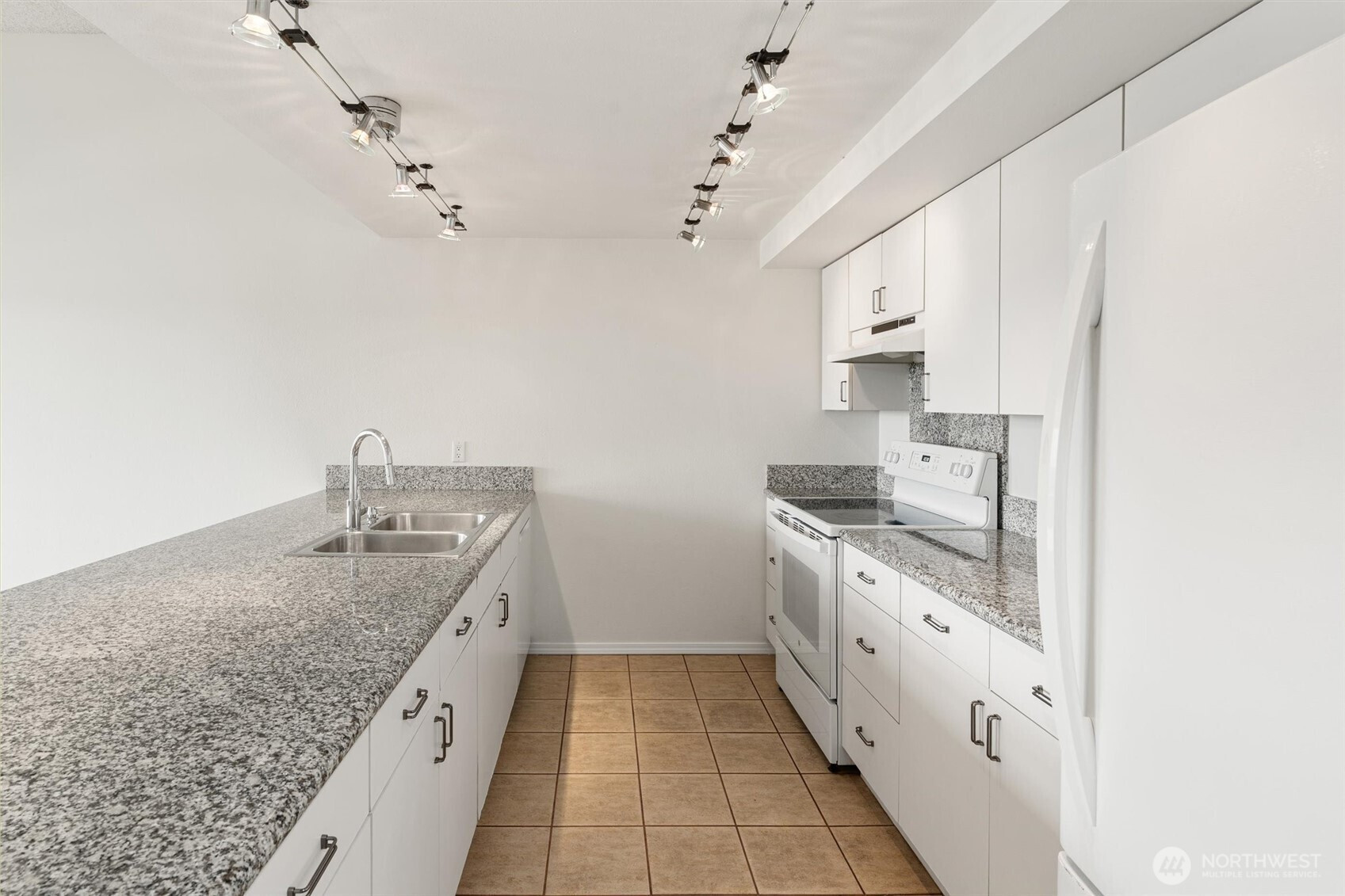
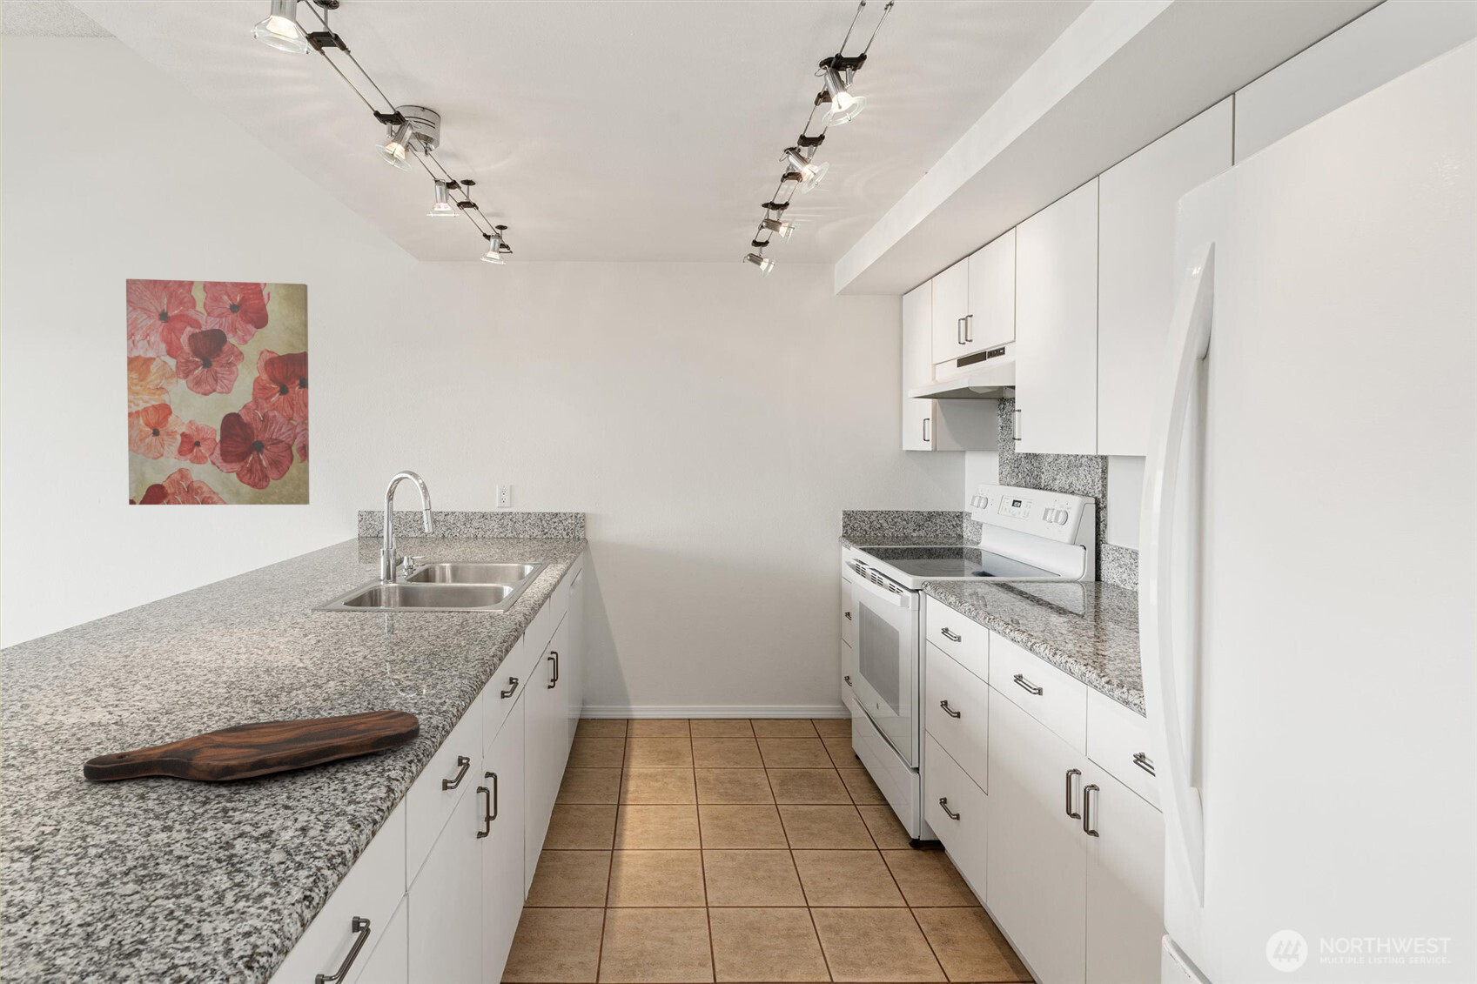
+ cutting board (266, 748)
+ wall art (220, 393)
